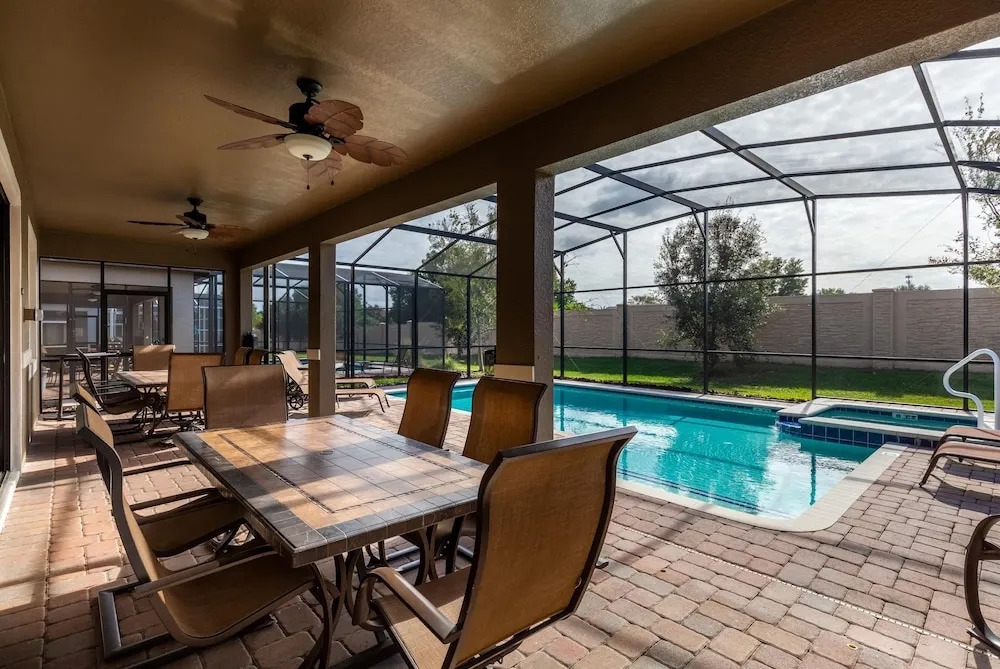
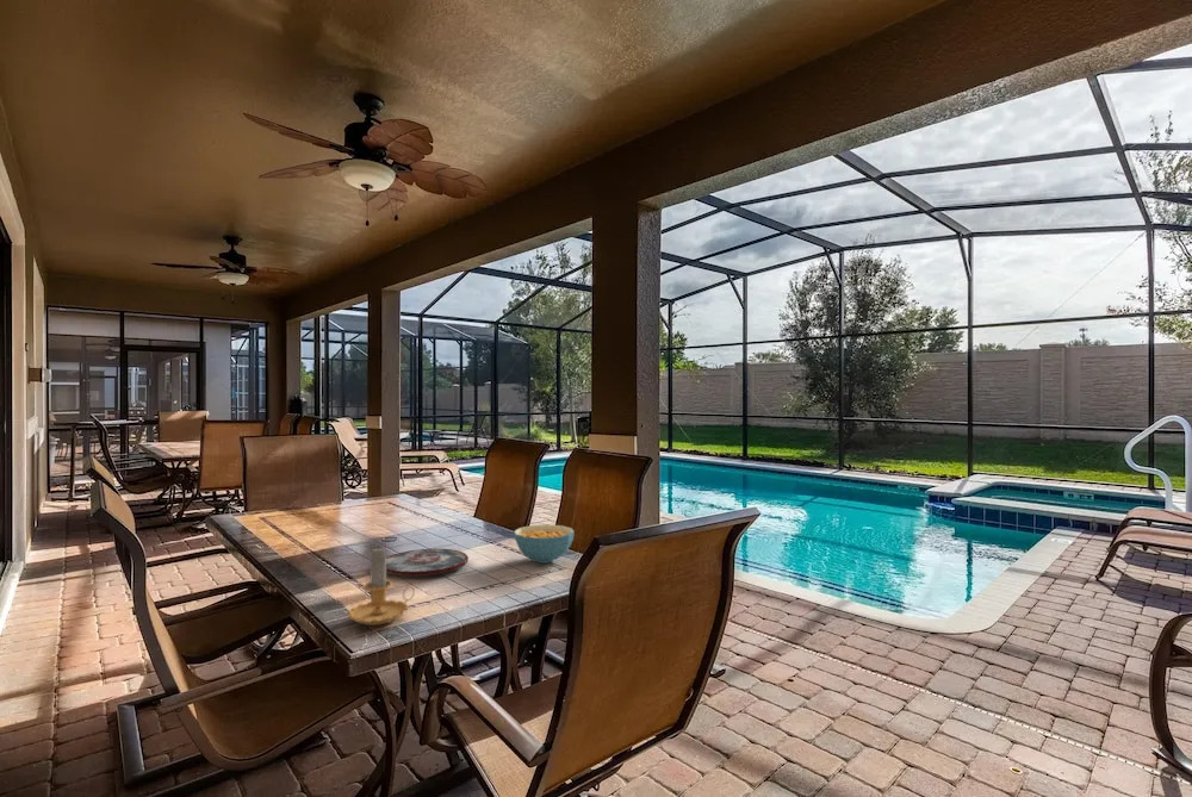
+ plate (424, 561)
+ cereal bowl (544, 546)
+ candle (384, 580)
